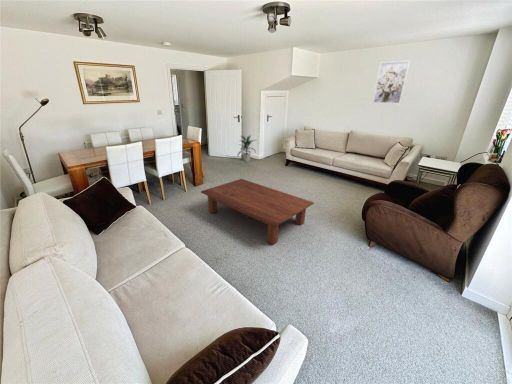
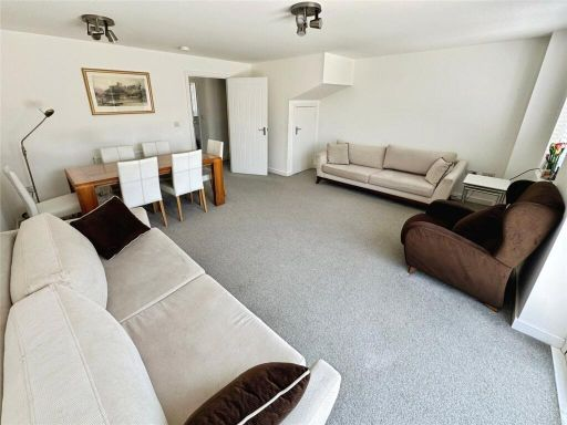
- coffee table (254, 206)
- wall art (390, 83)
- indoor plant (245, 147)
